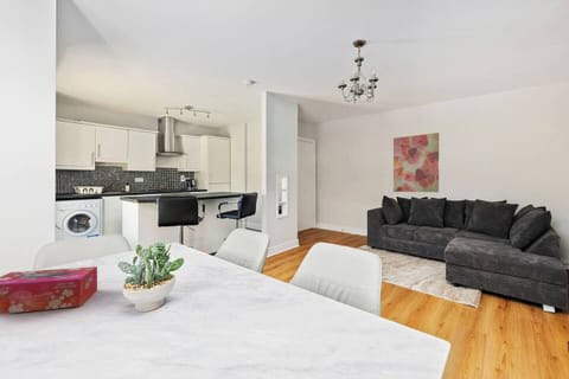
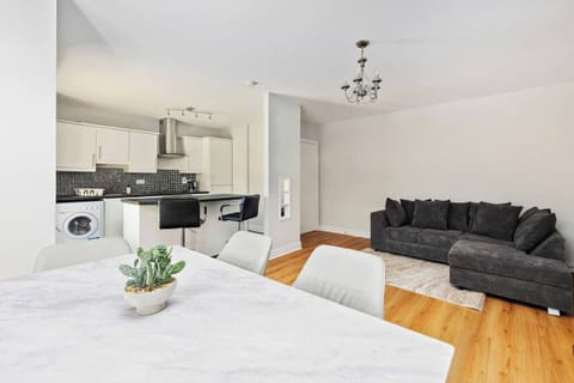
- tissue box (44, 288)
- wall art (415, 163)
